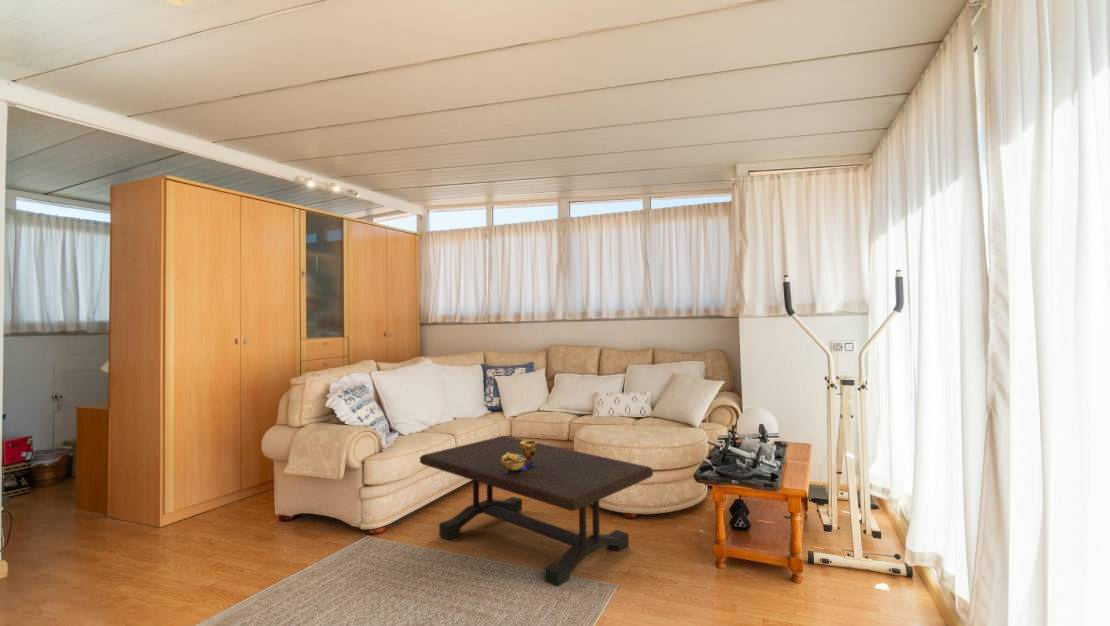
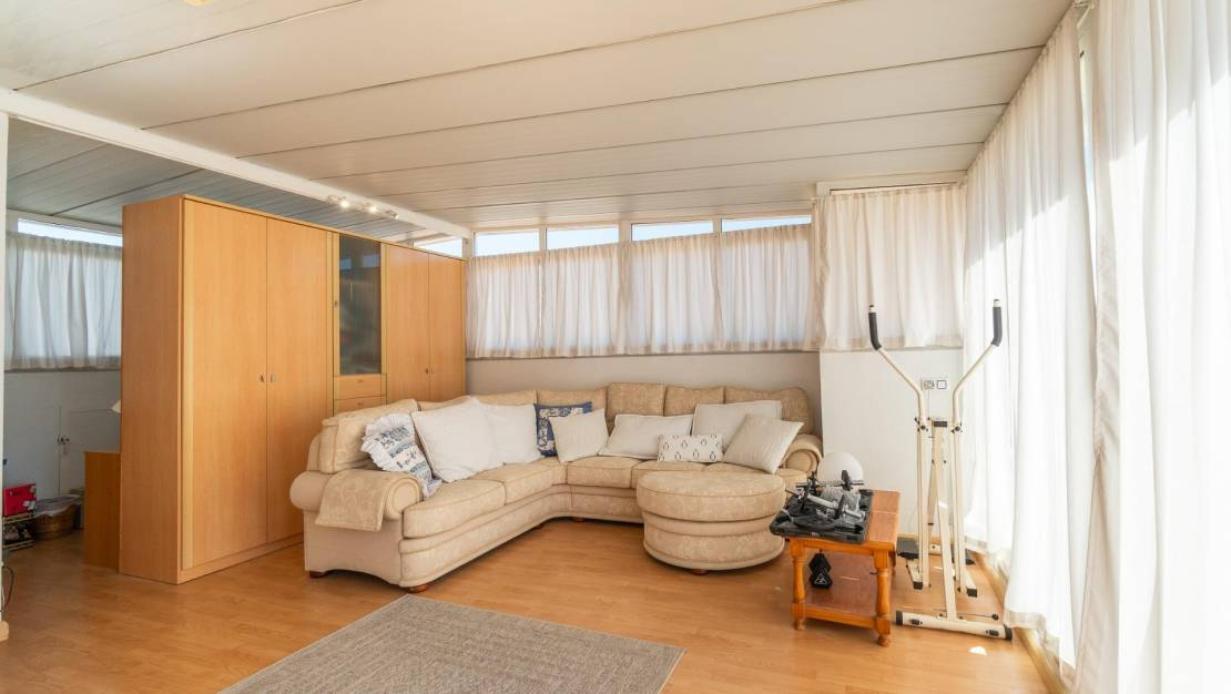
- coffee table (531, 498)
- decorative bowl (520, 457)
